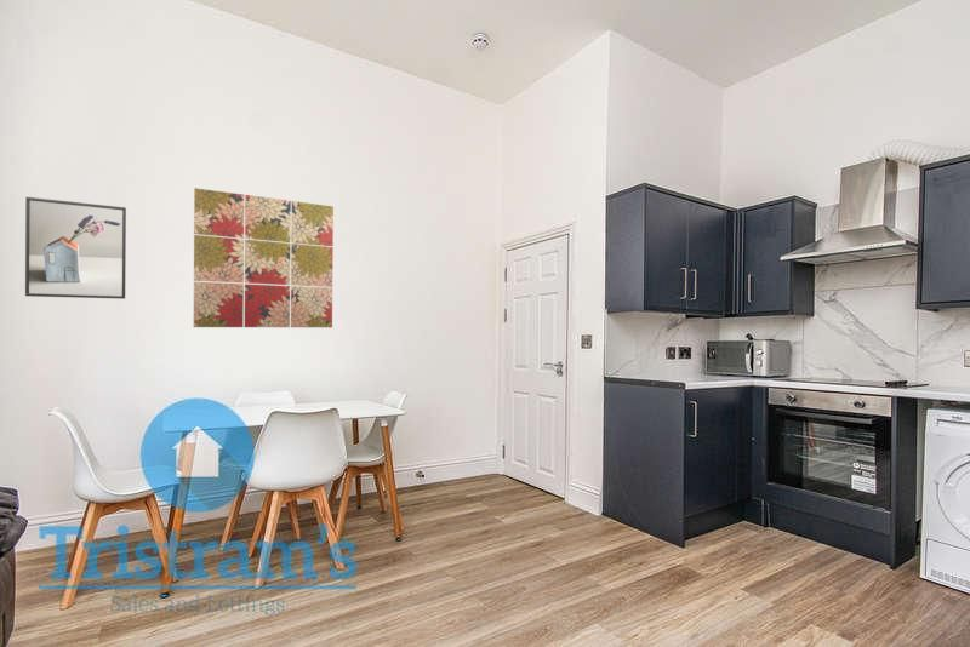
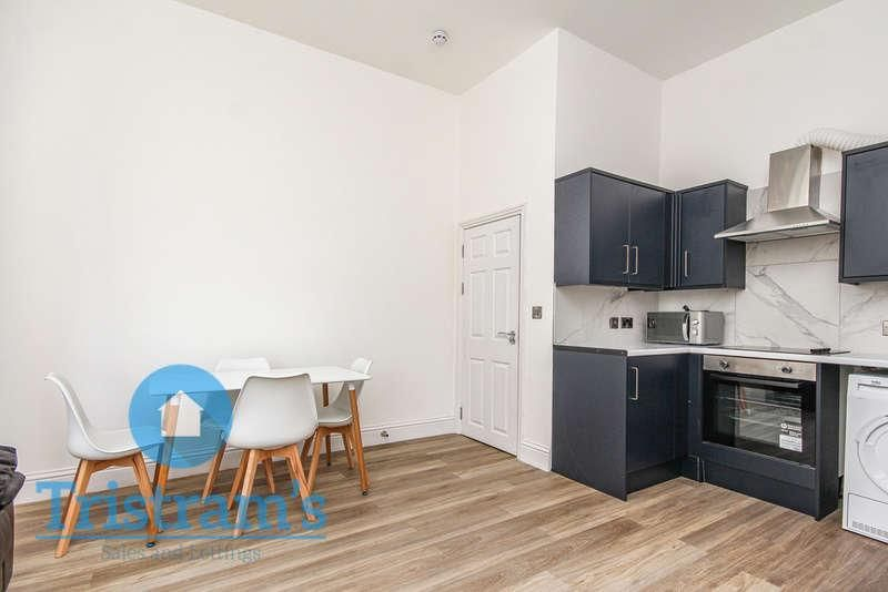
- wall art (268, 262)
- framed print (78, 250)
